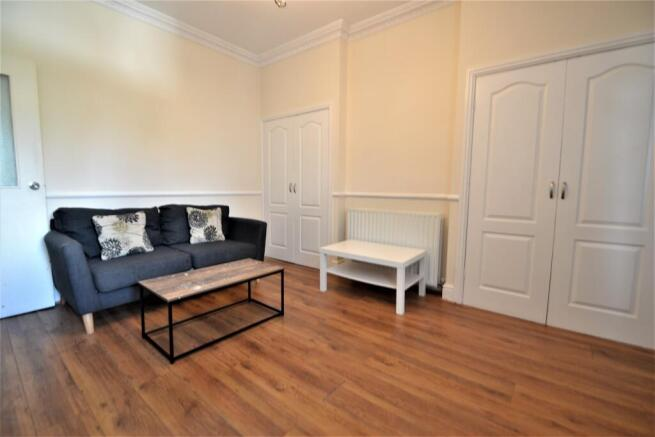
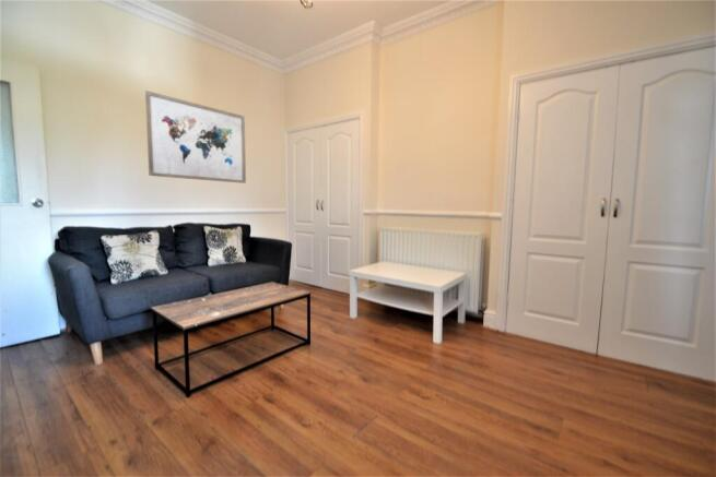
+ wall art (201, 142)
